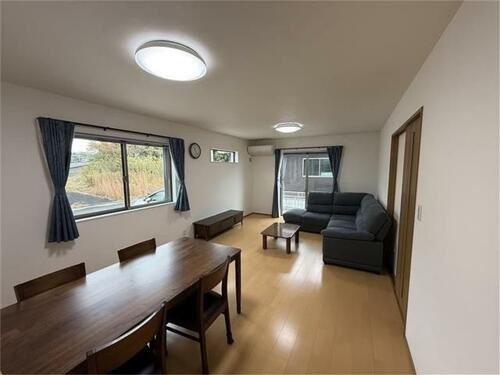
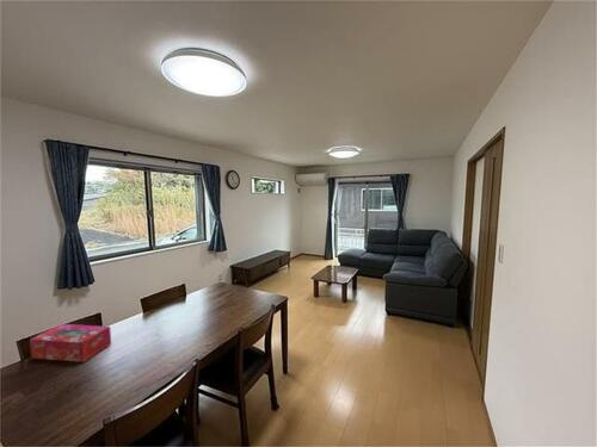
+ tissue box (72, 341)
